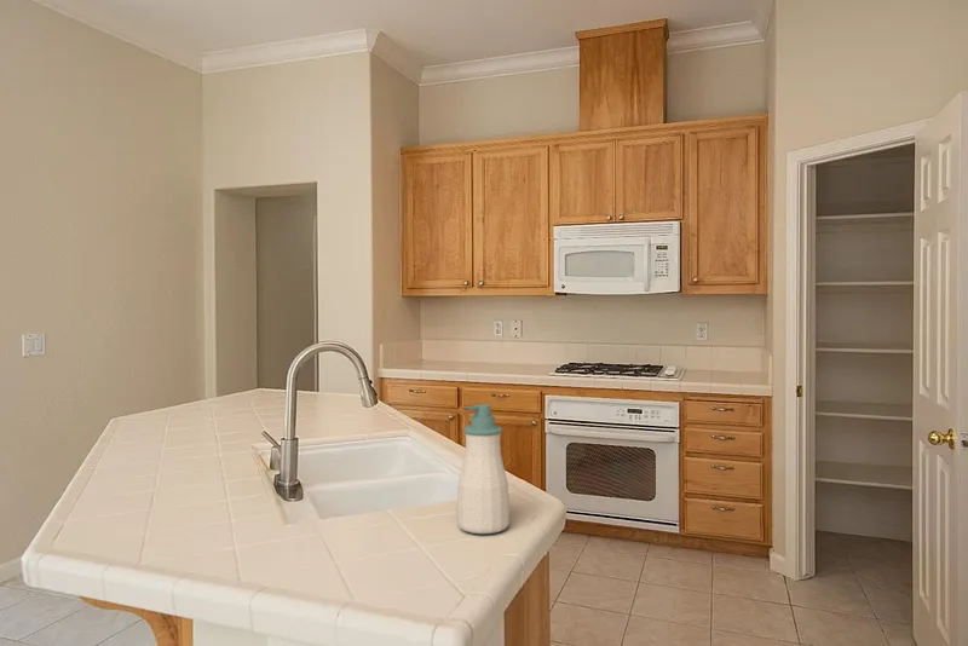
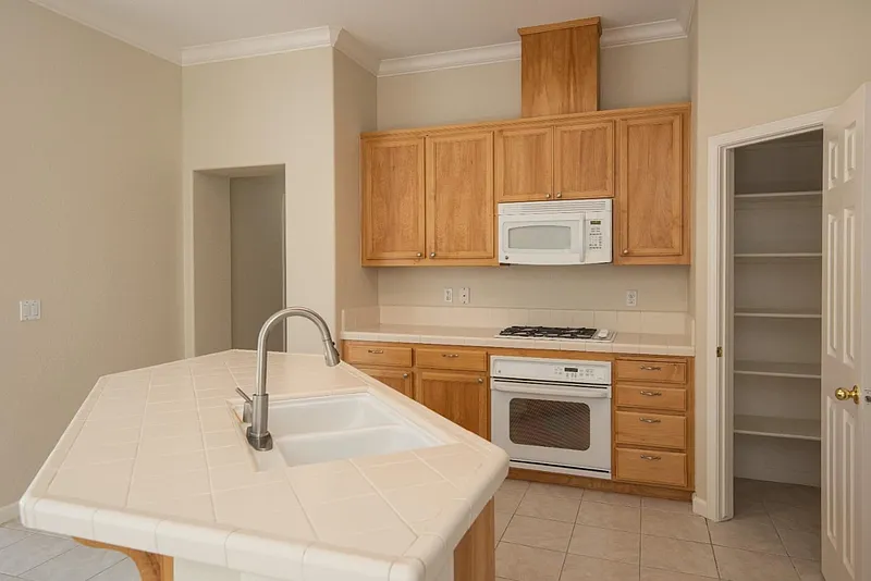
- soap bottle (483, 466)
